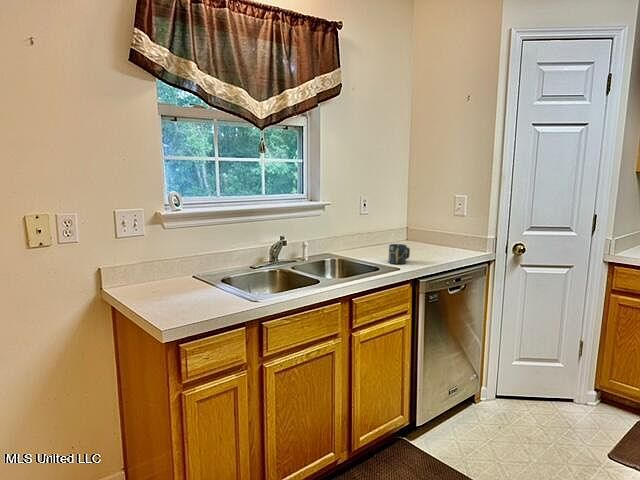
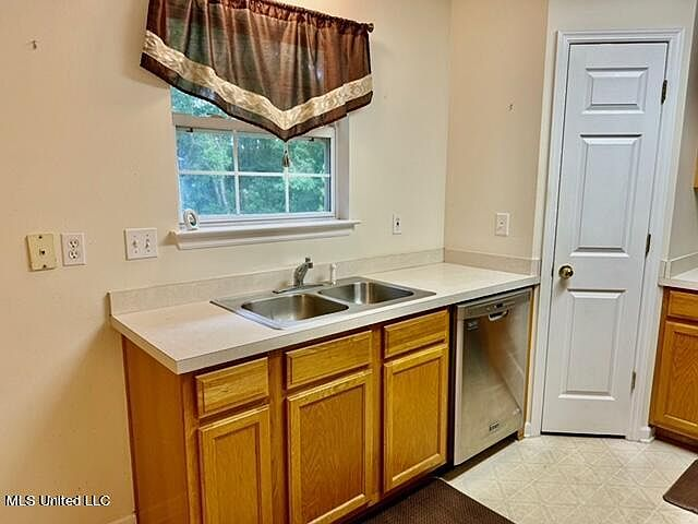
- cup (399, 253)
